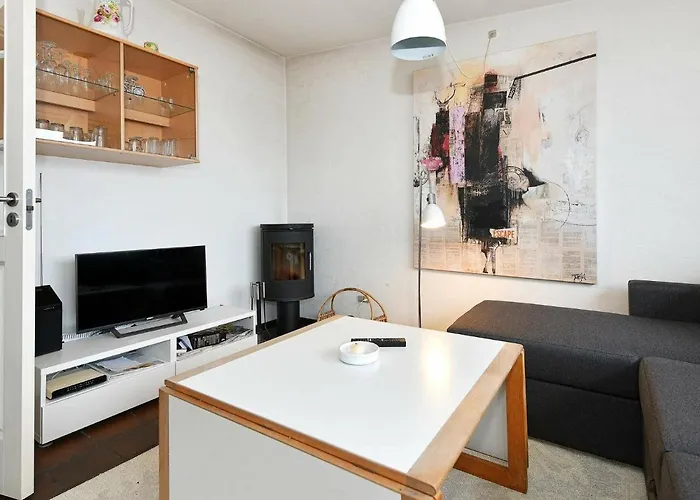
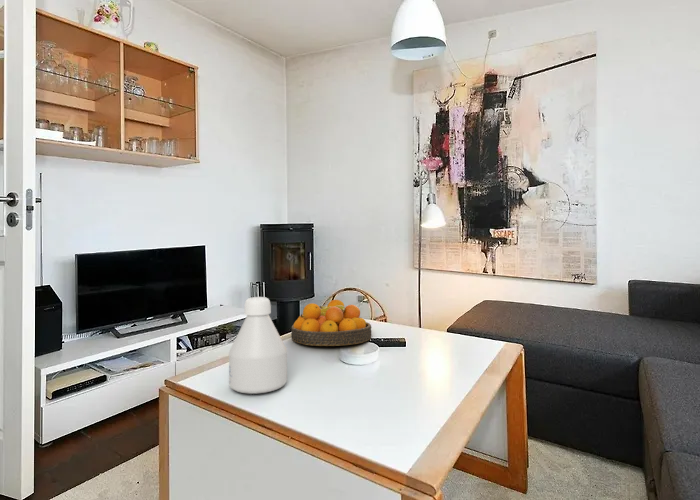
+ fruit bowl (331, 319)
+ bottle (258, 341)
